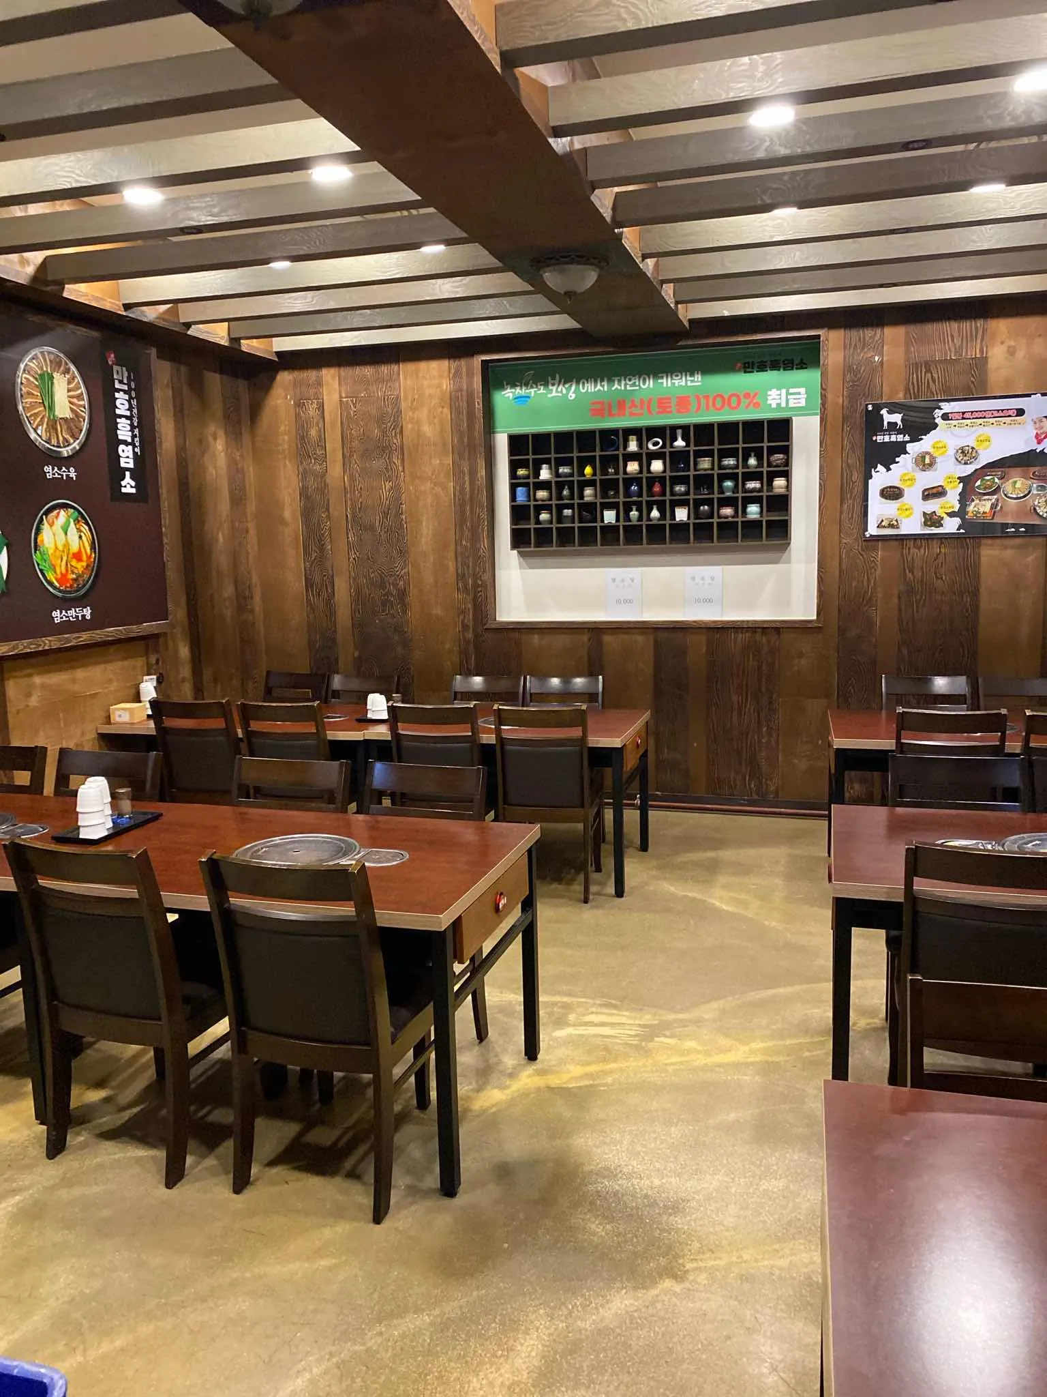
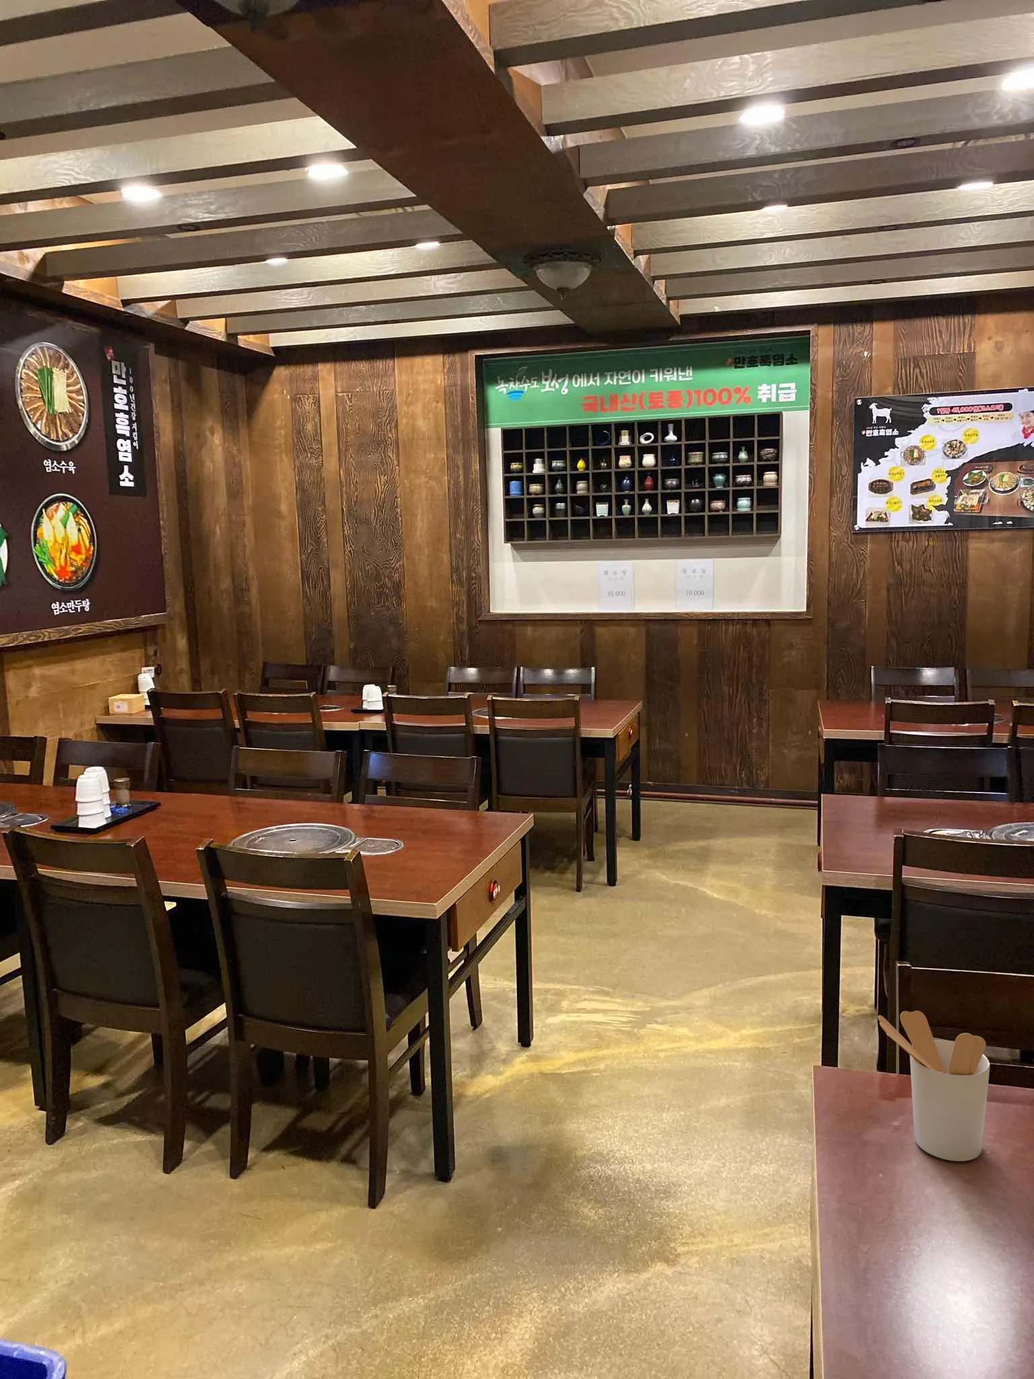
+ utensil holder (931, 1080)
